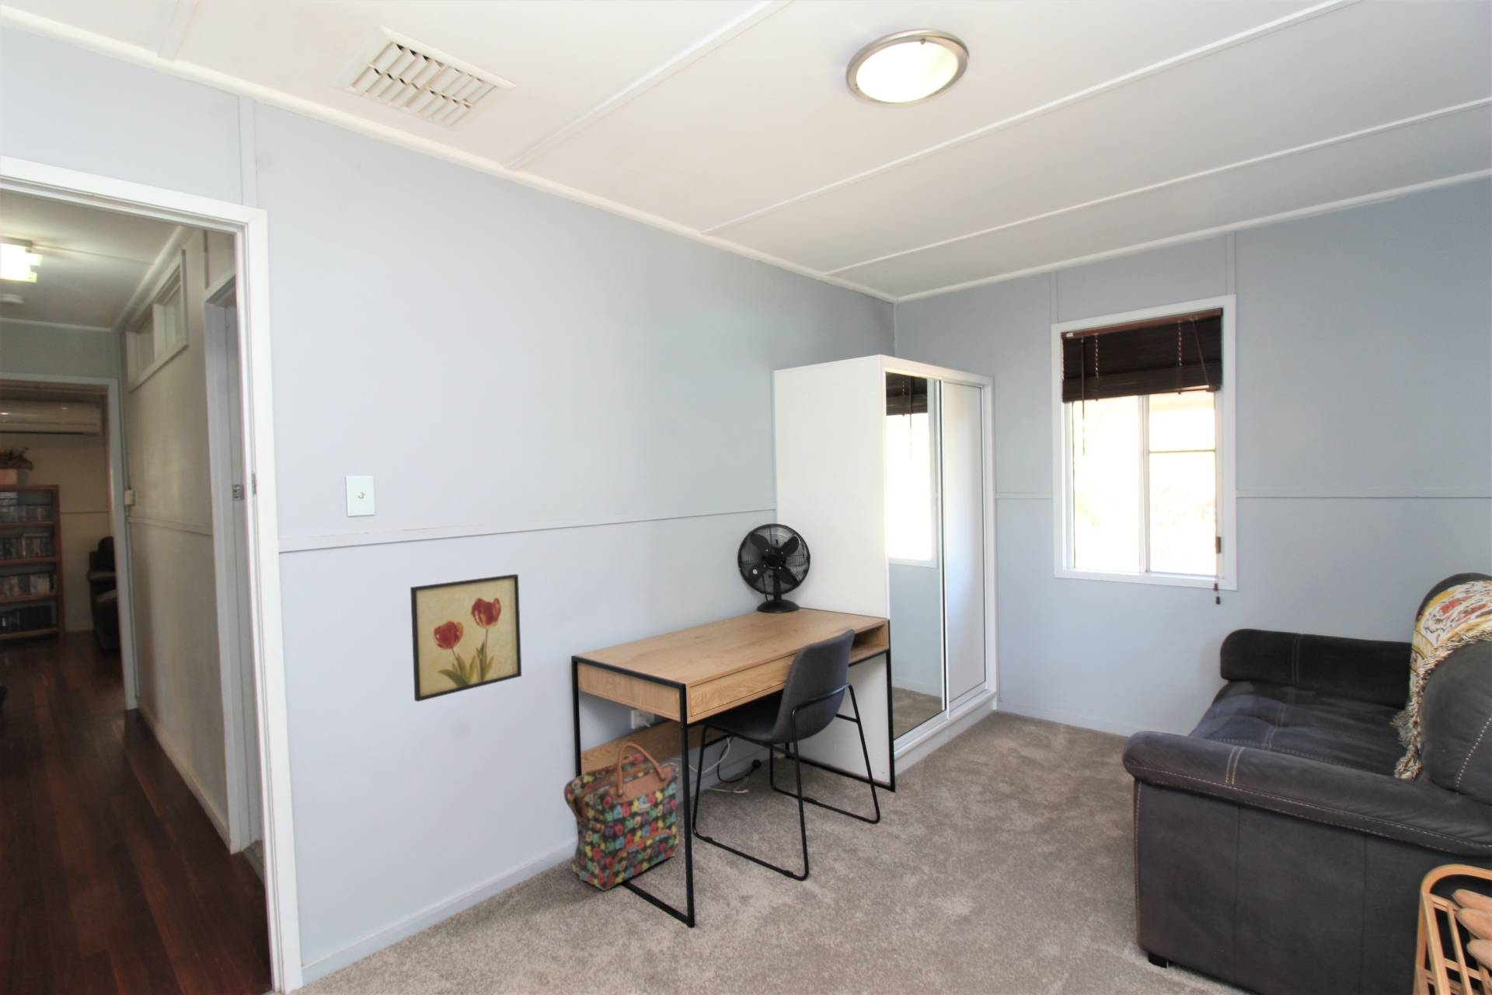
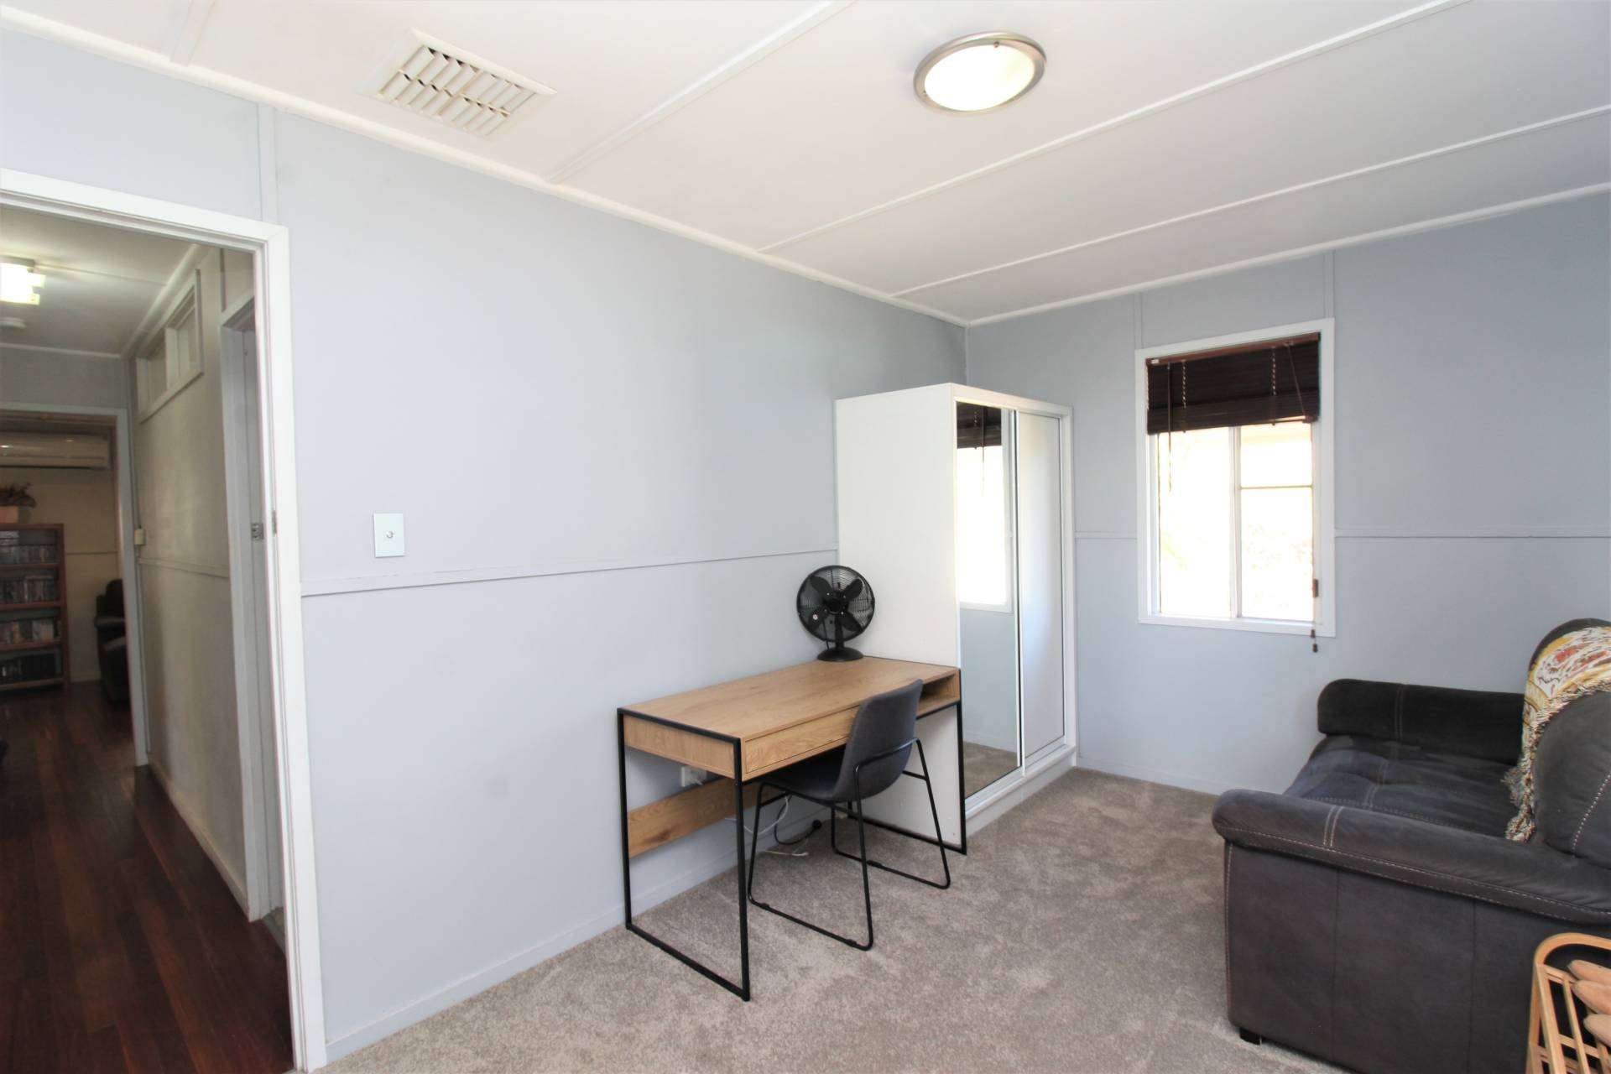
- backpack (623, 804)
- wall art (467, 633)
